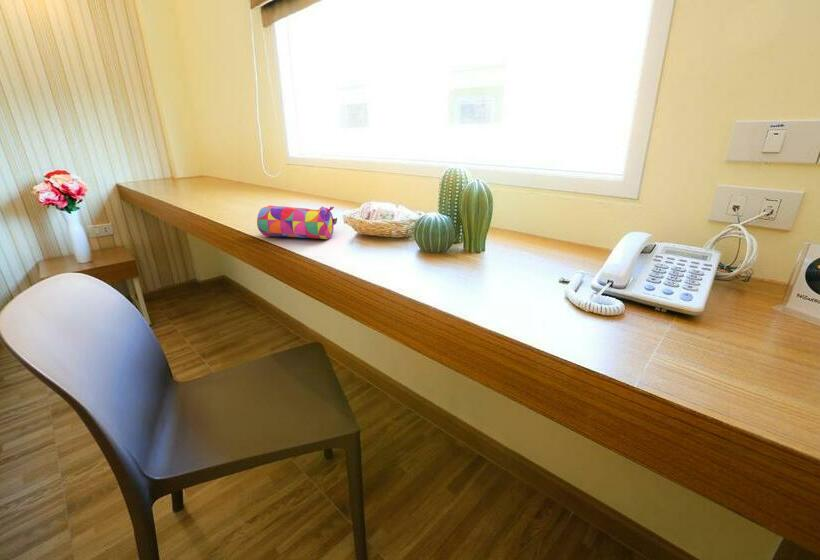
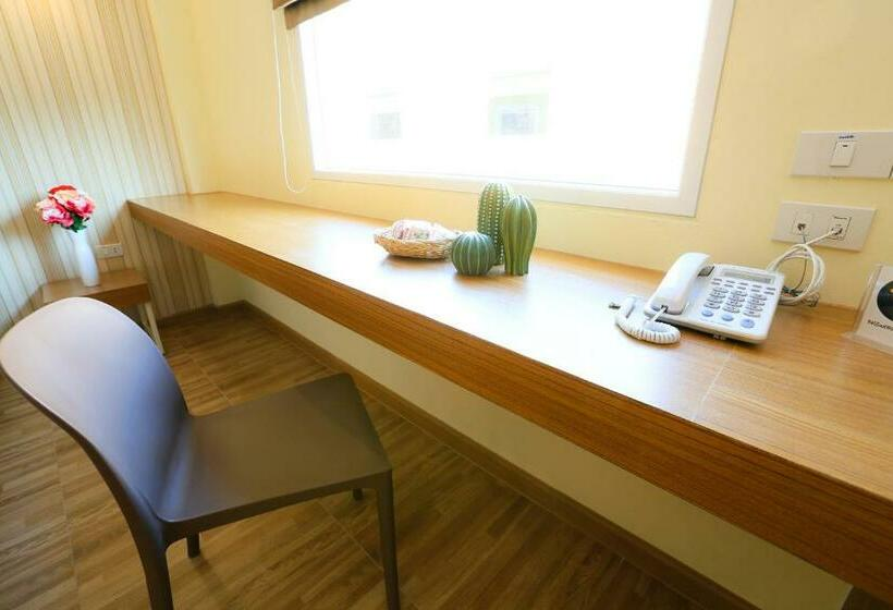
- pencil case (297, 221)
